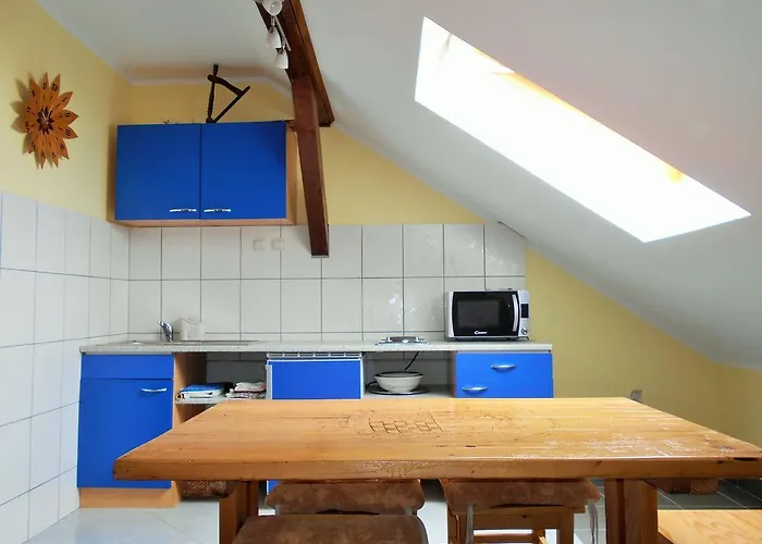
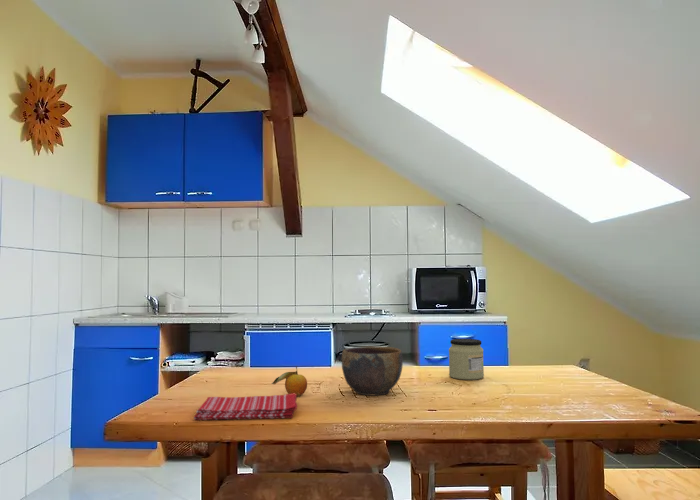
+ dish towel (249, 405)
+ bowl (372, 370)
+ jar (466, 358)
+ fruit (289, 380)
